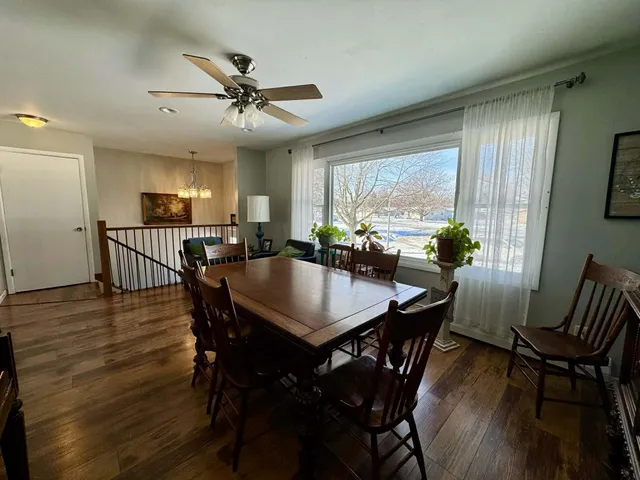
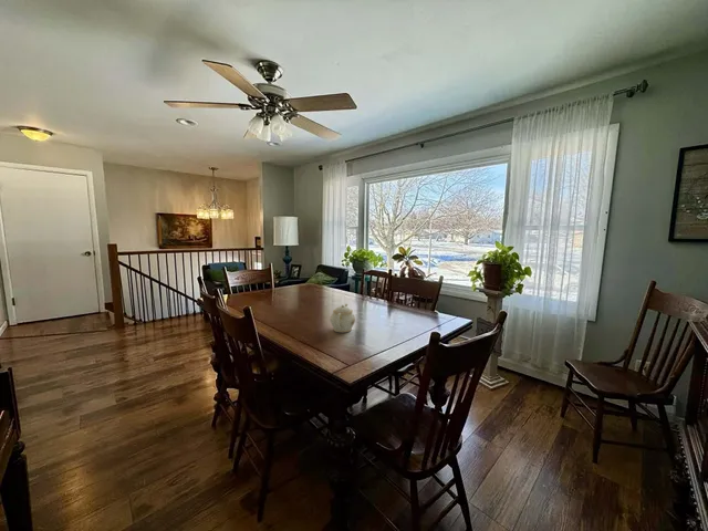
+ teapot (342, 317)
